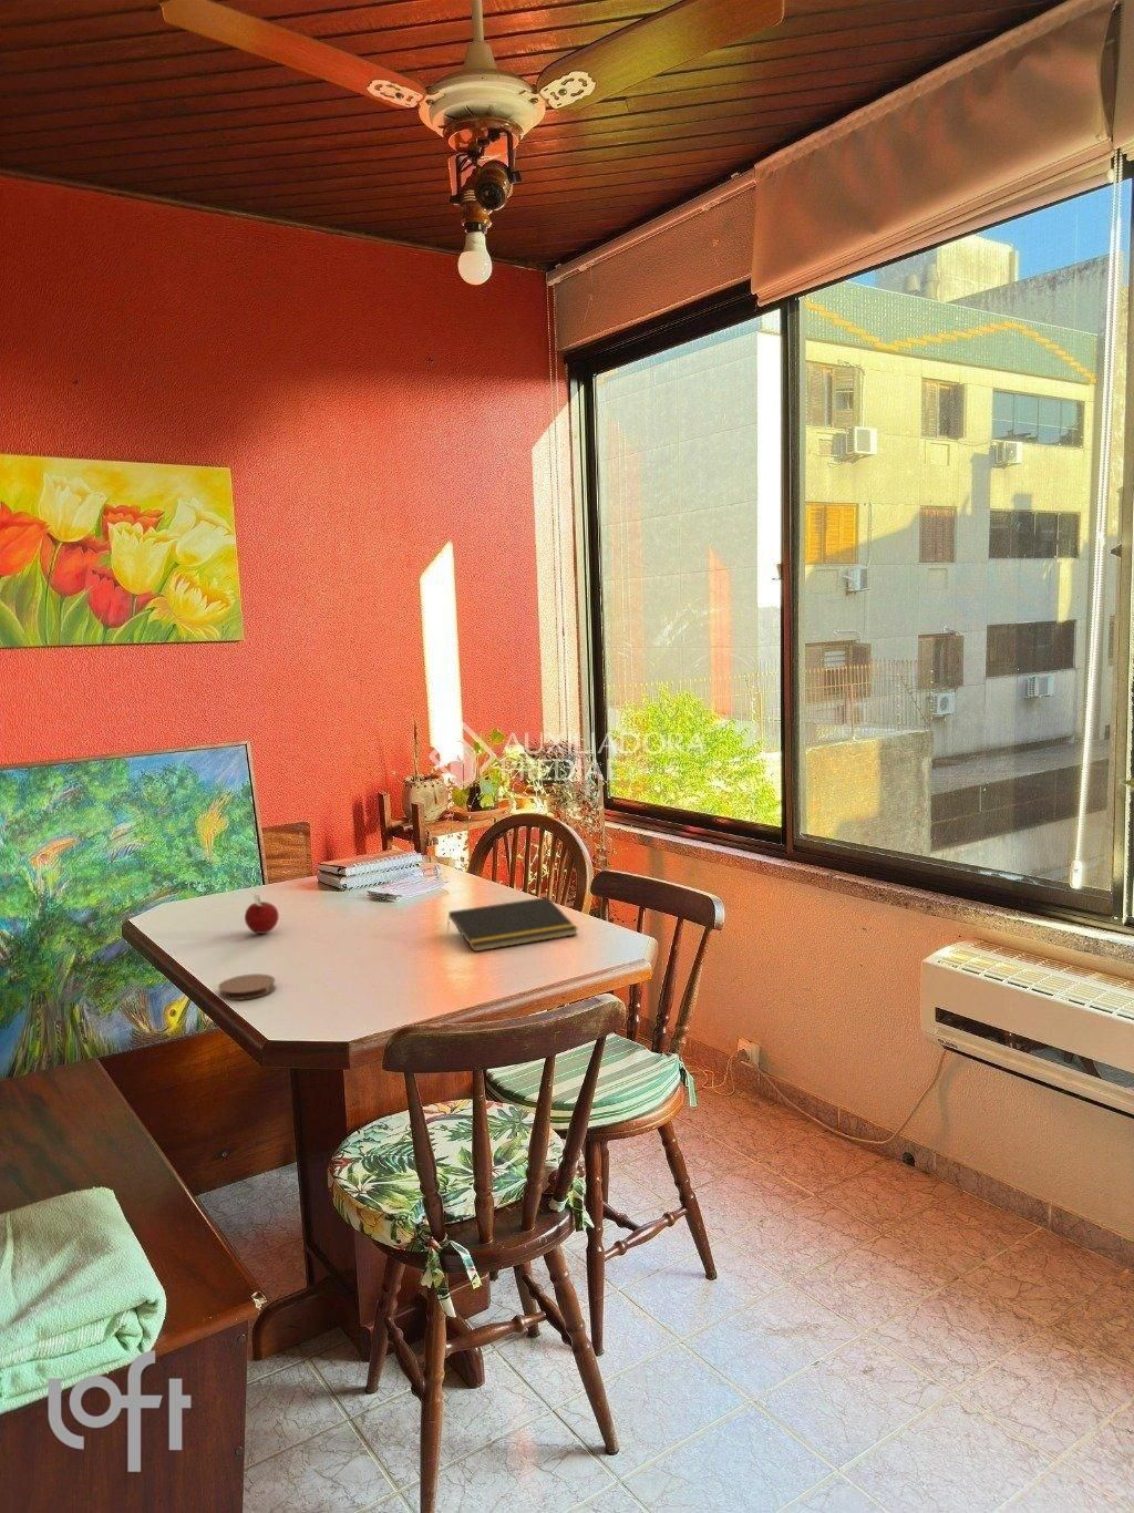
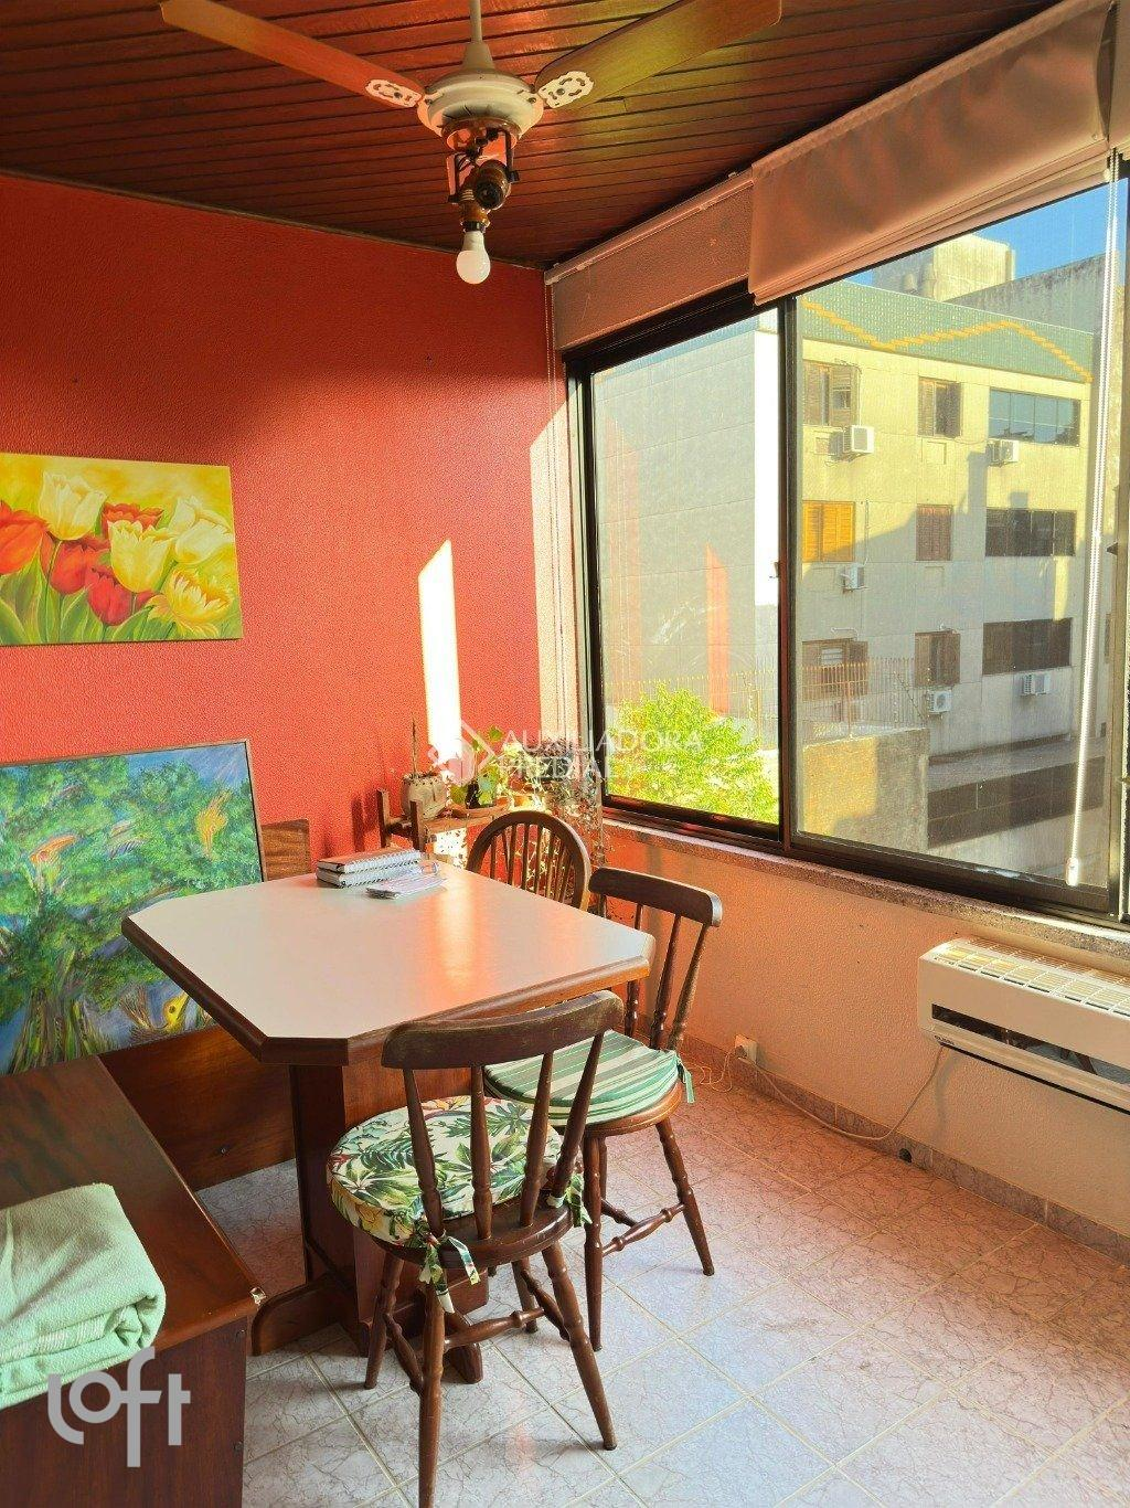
- notepad (512, 922)
- fruit (262, 911)
- coaster (247, 985)
